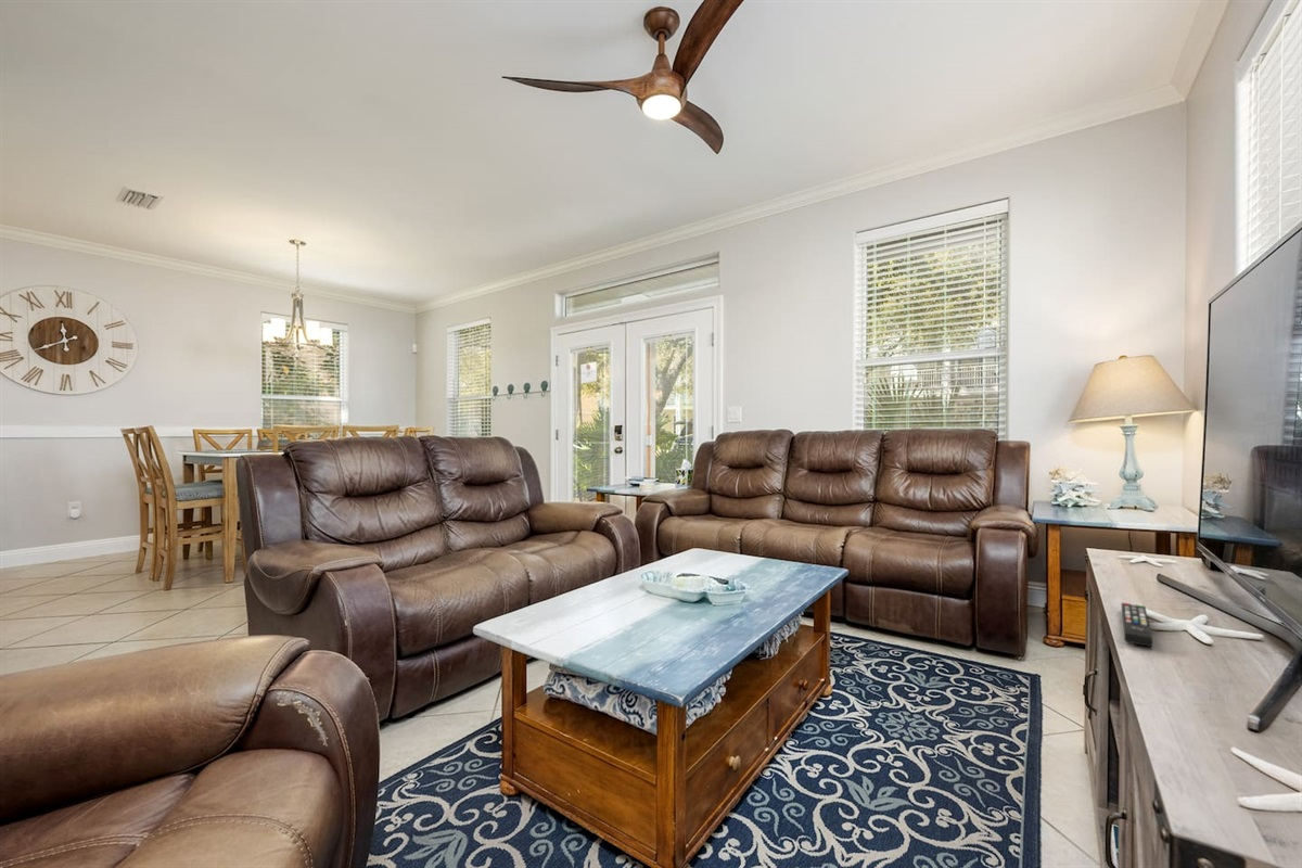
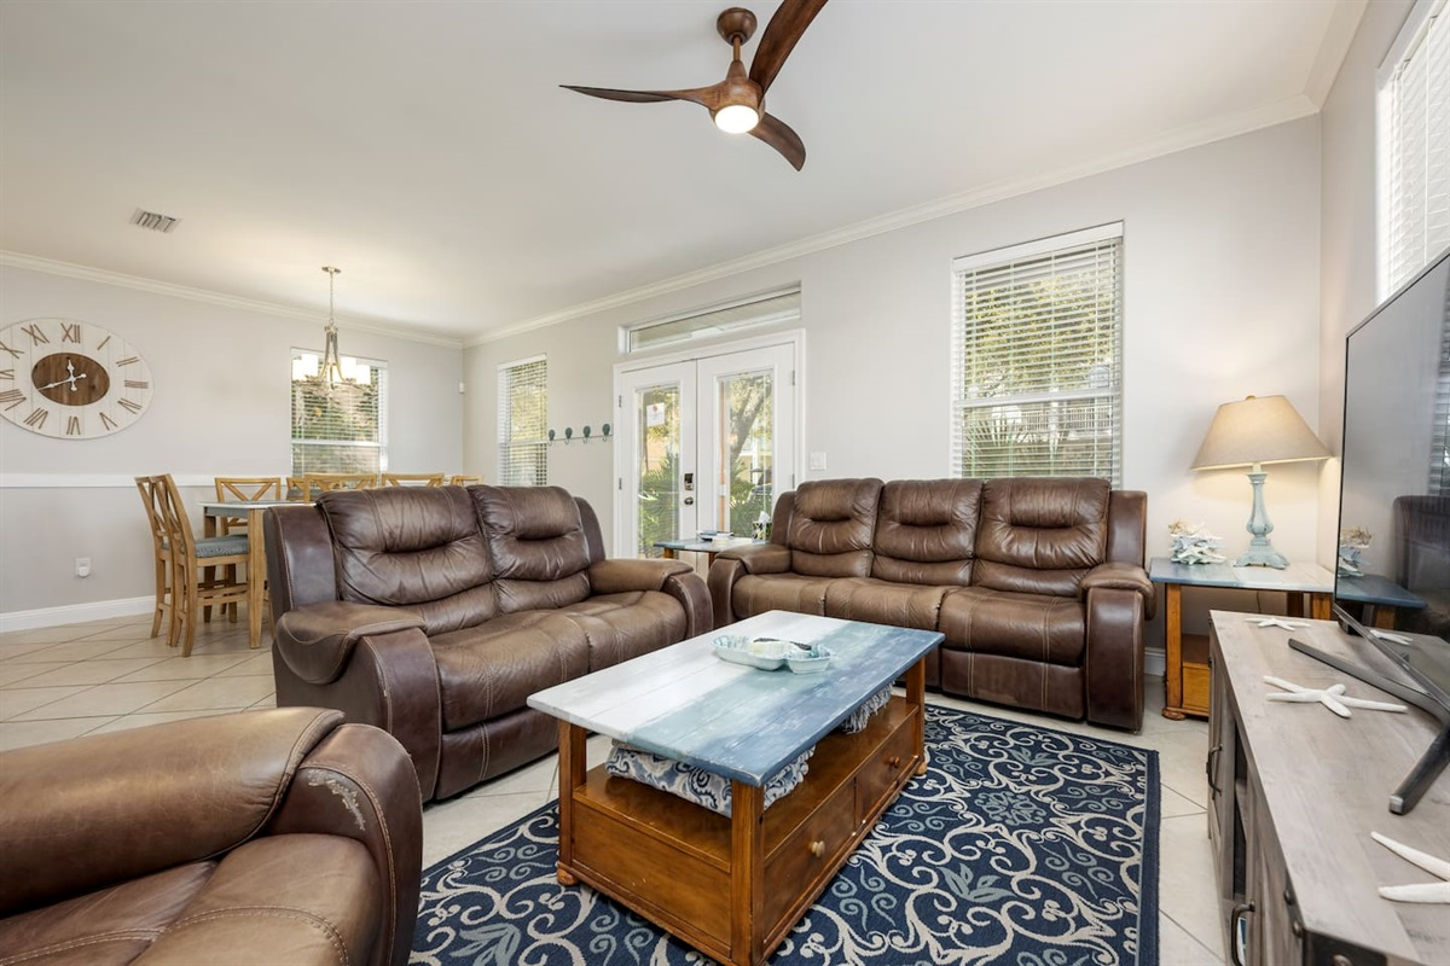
- remote control (1135, 622)
